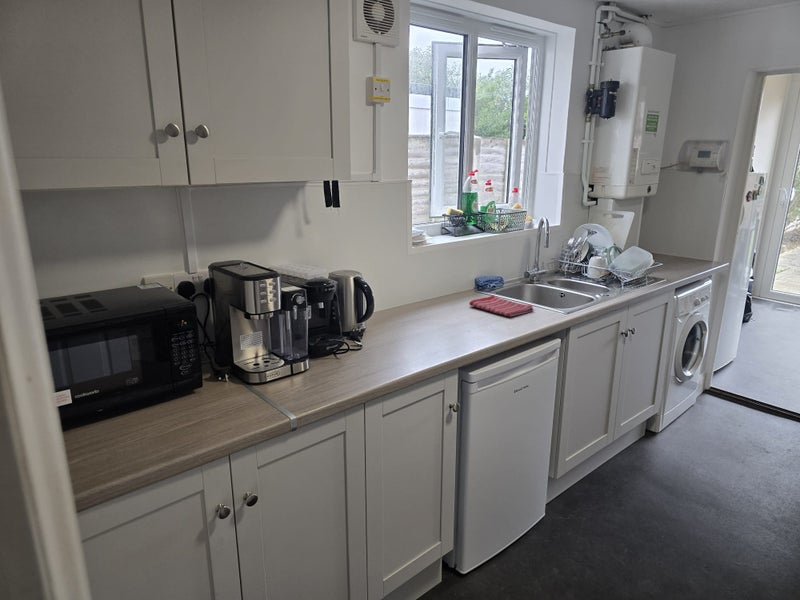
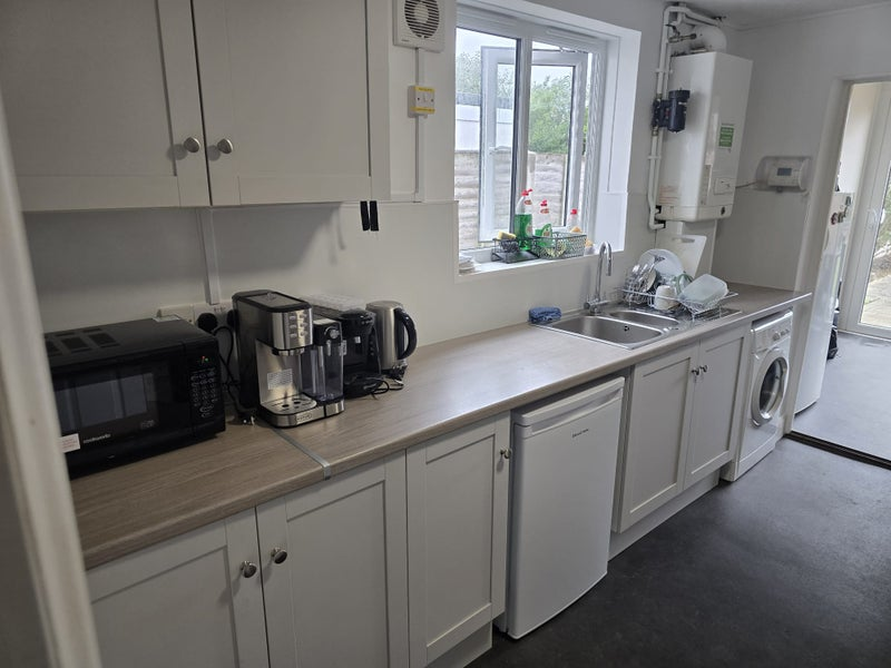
- dish towel (500, 305)
